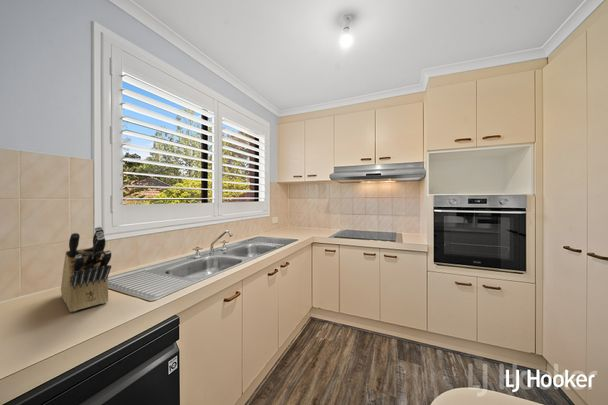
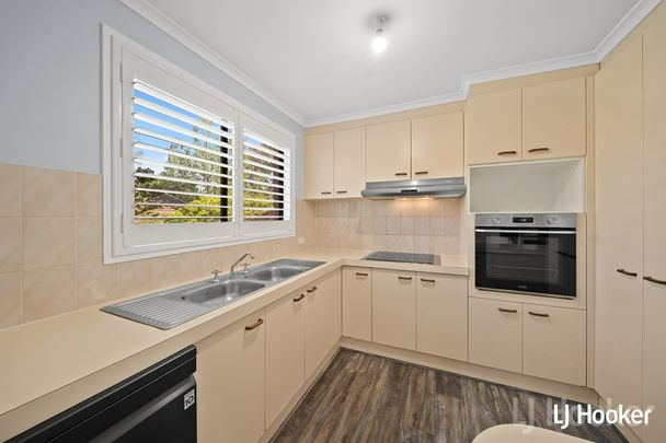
- knife block (85, 263)
